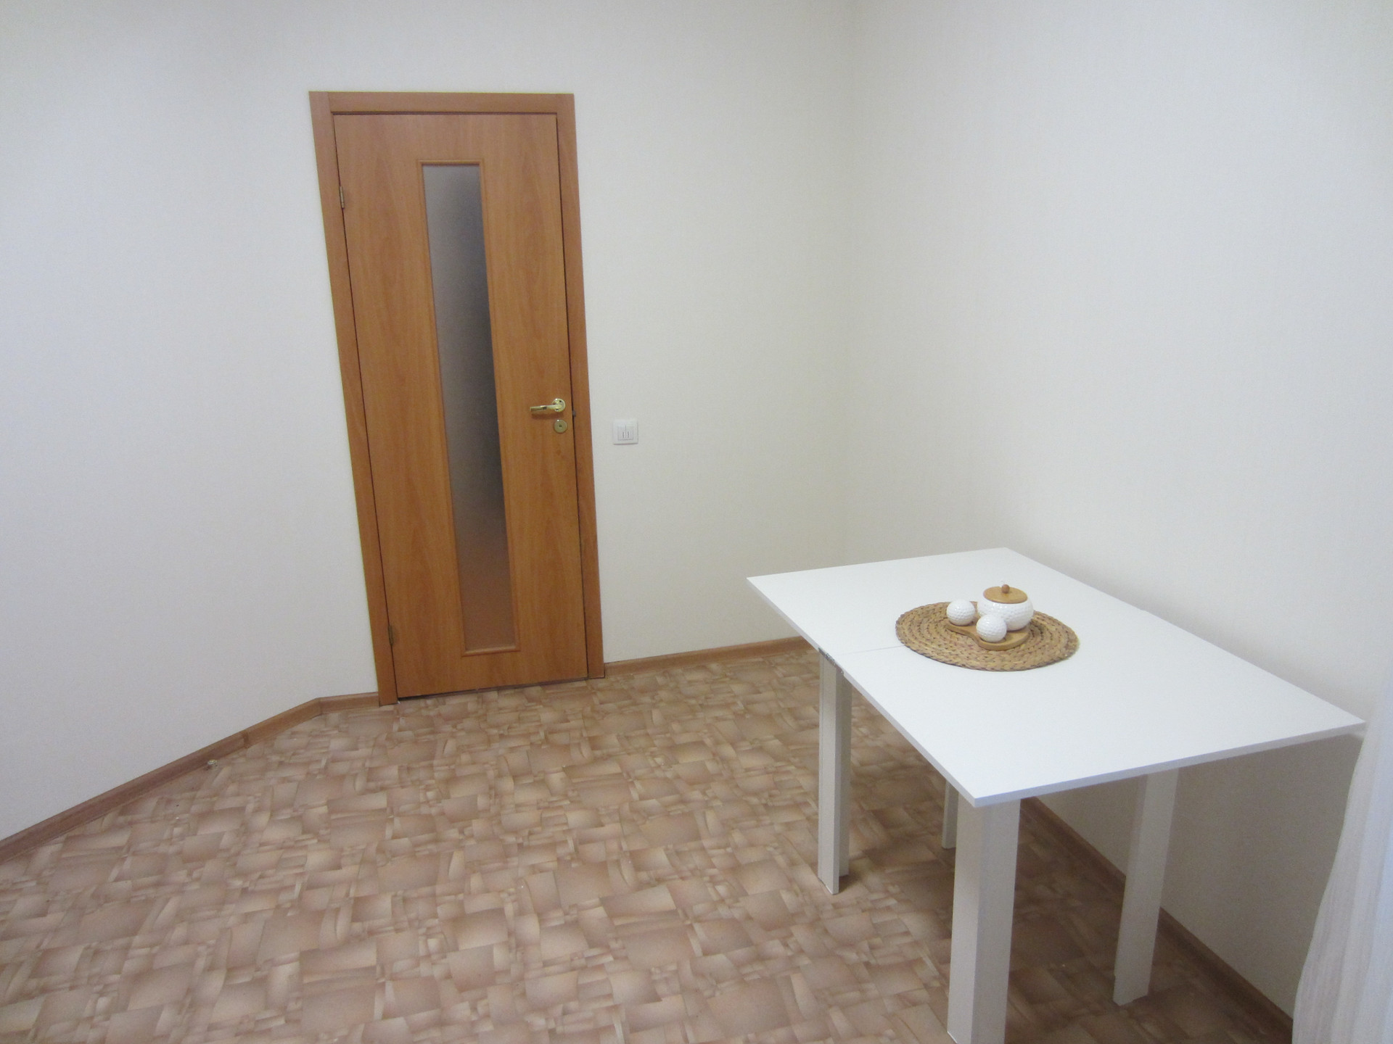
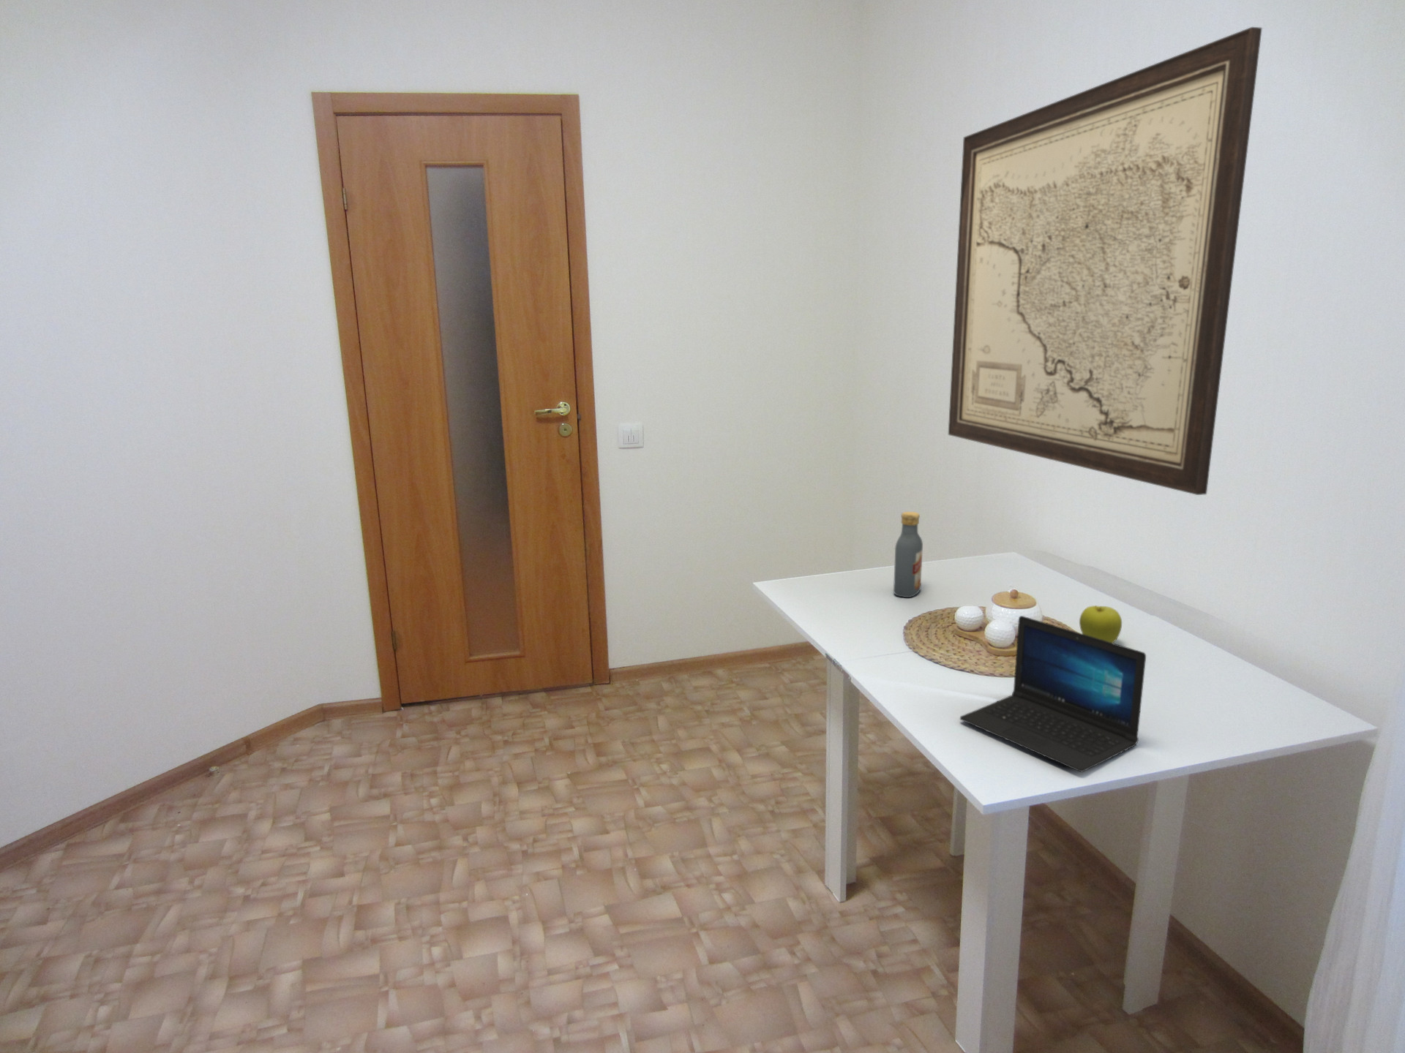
+ vodka (908, 553)
+ fruit (1100, 625)
+ wall art (1063, 284)
+ laptop (1049, 687)
